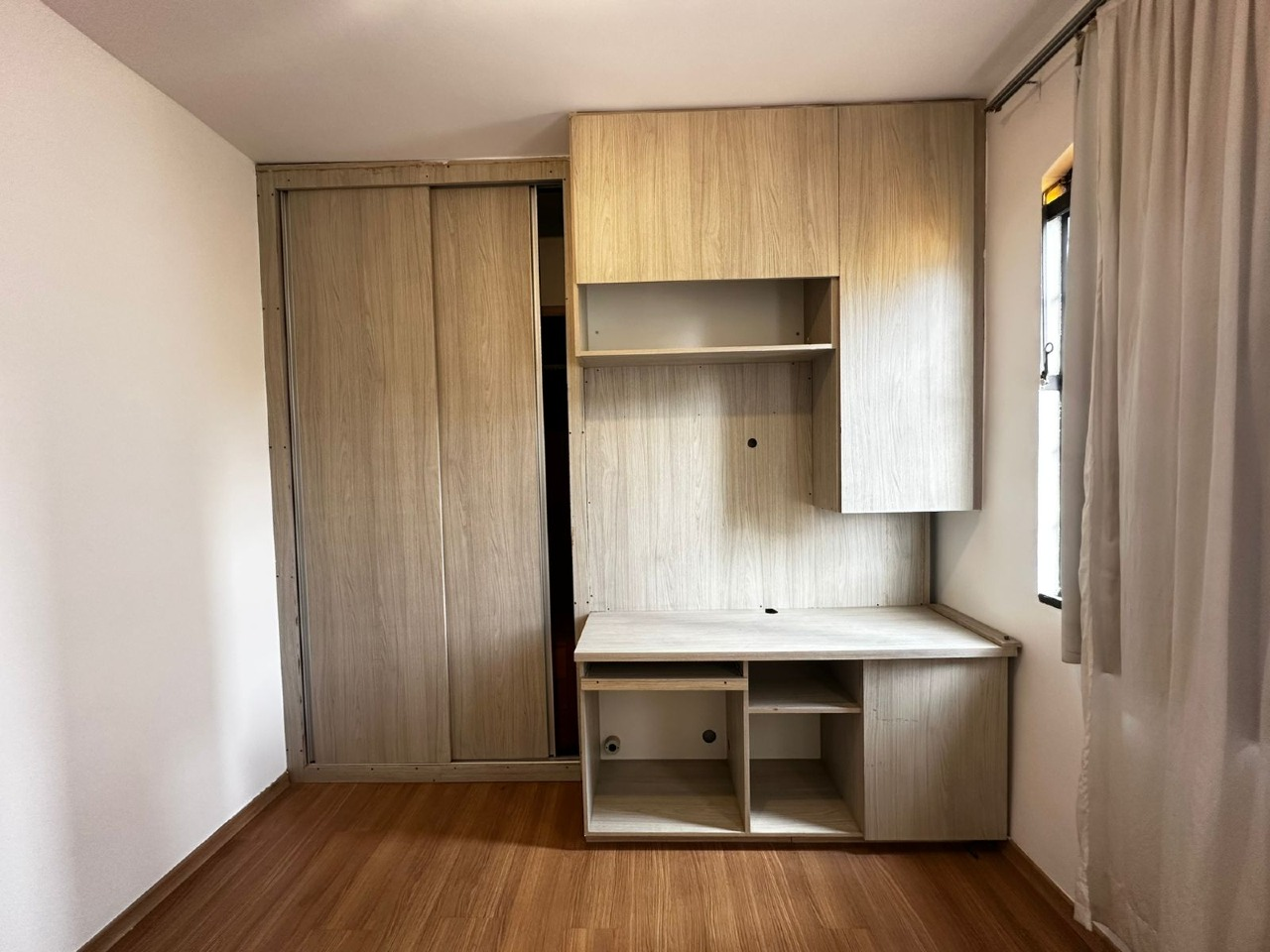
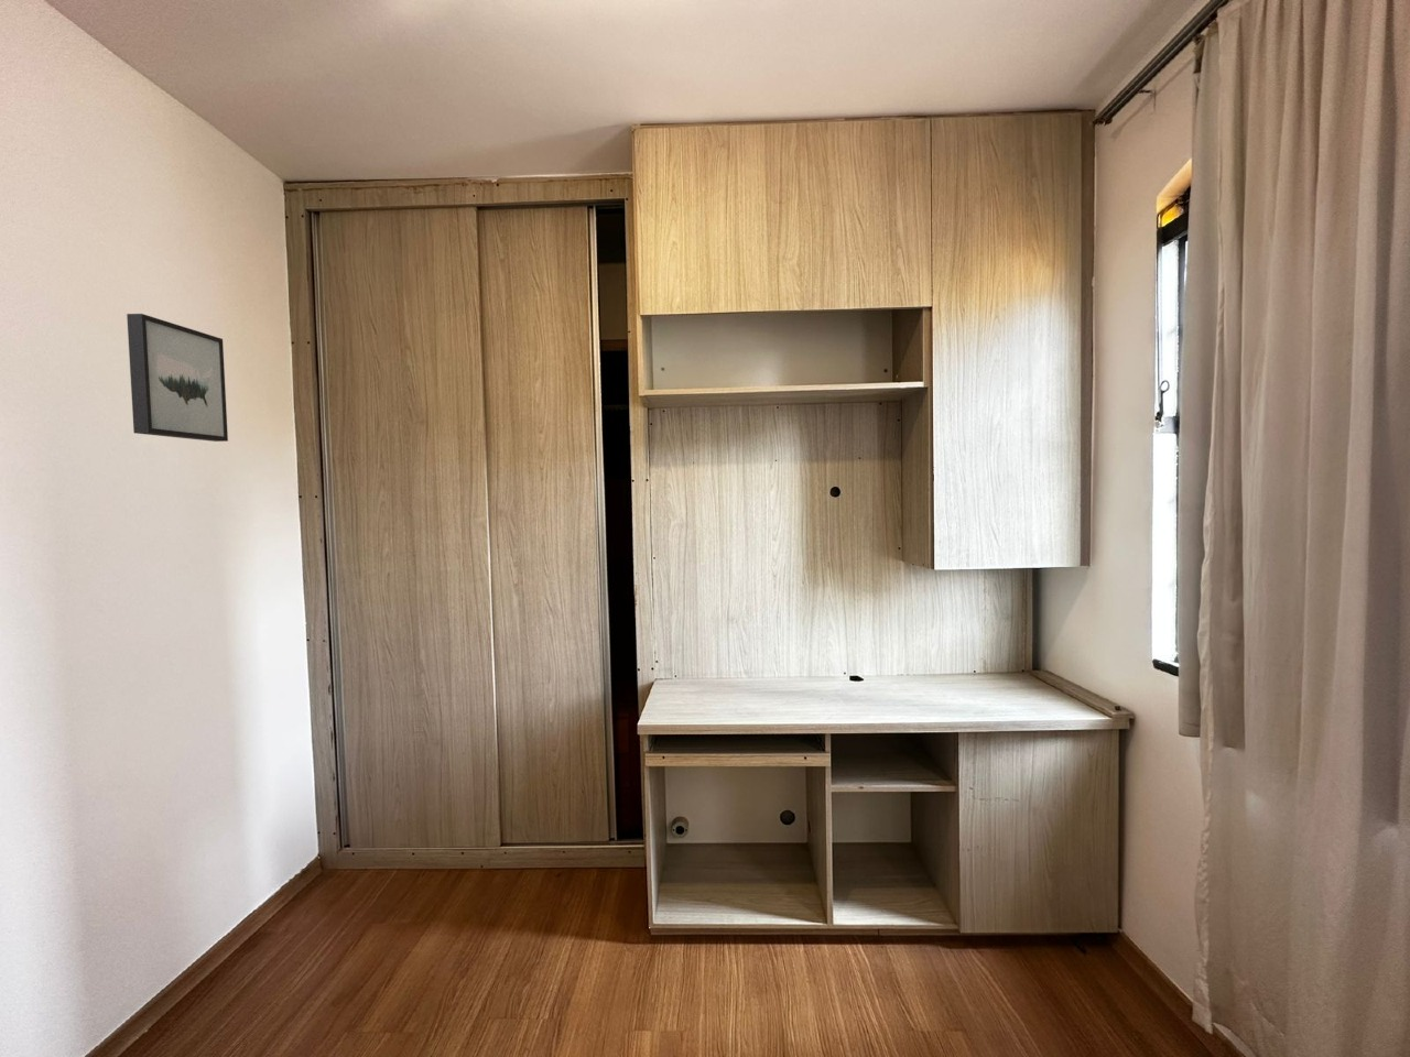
+ wall art (181, 382)
